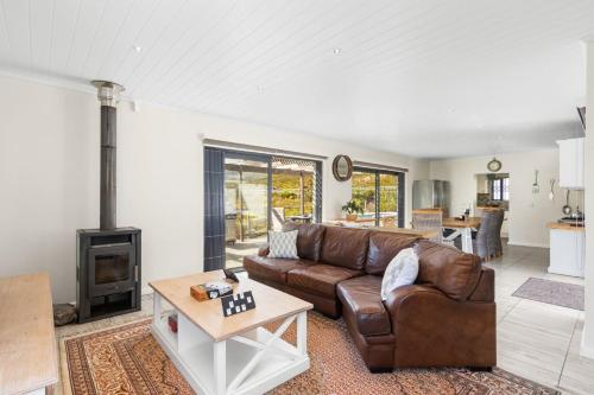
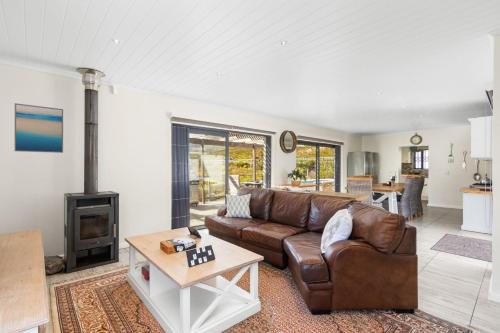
+ wall art (40, 129)
